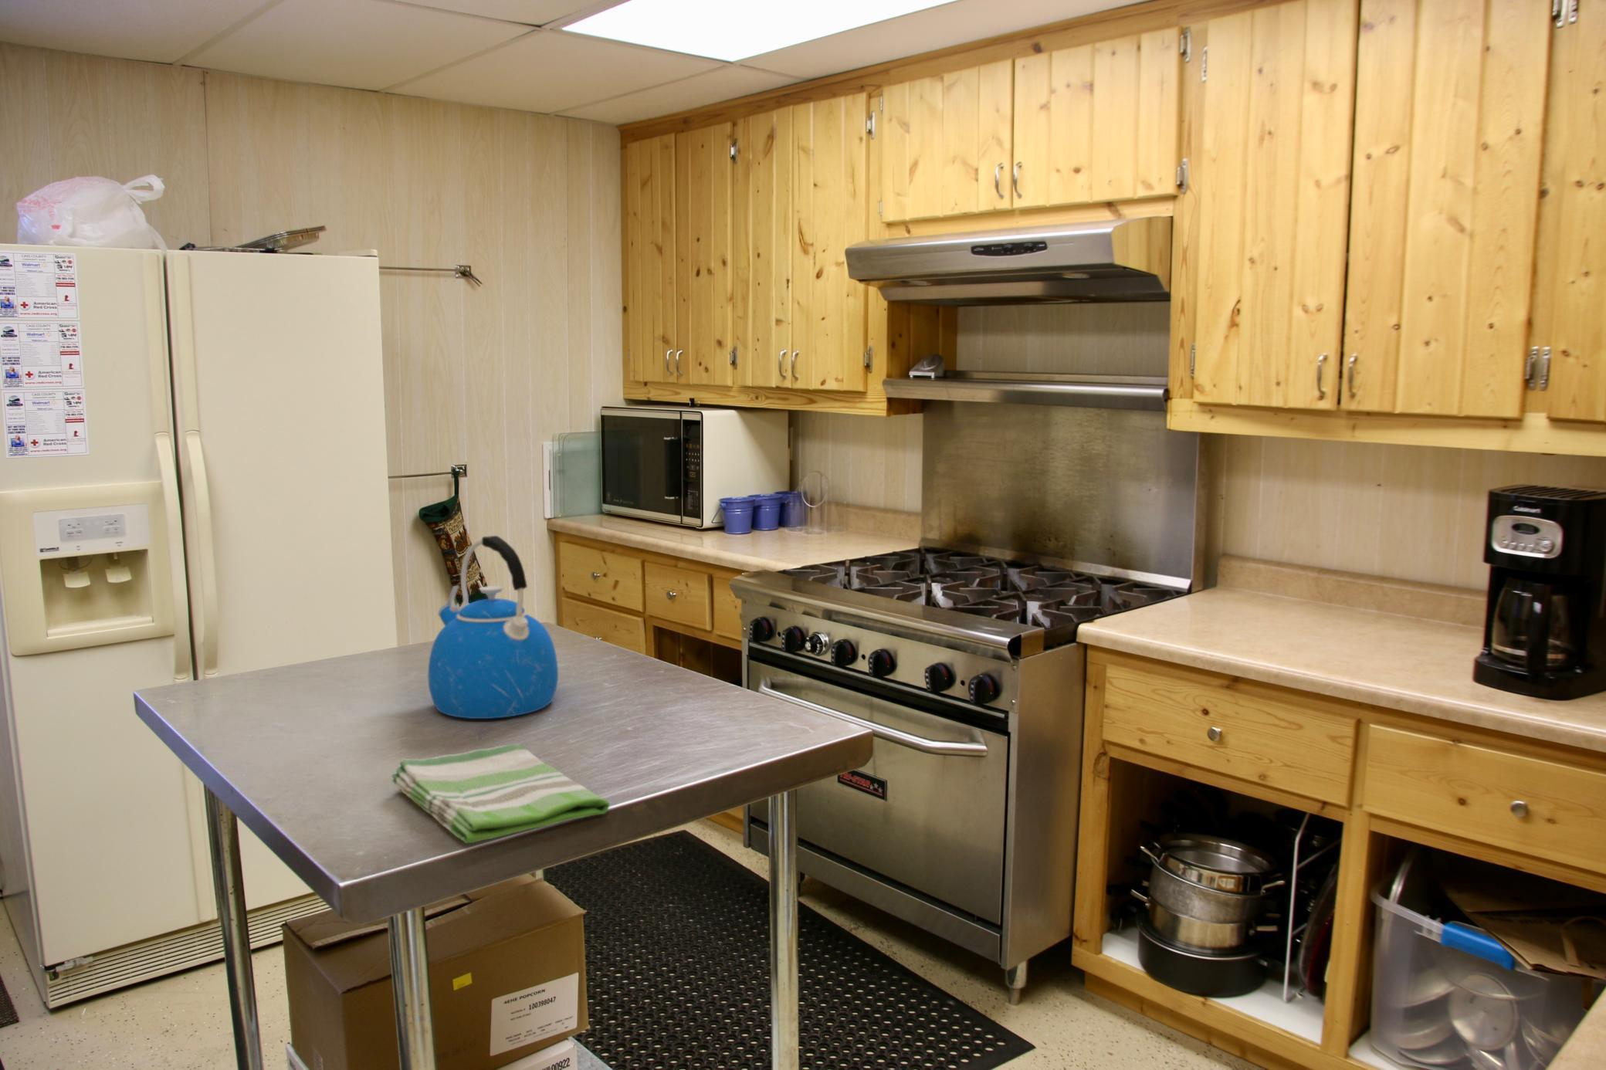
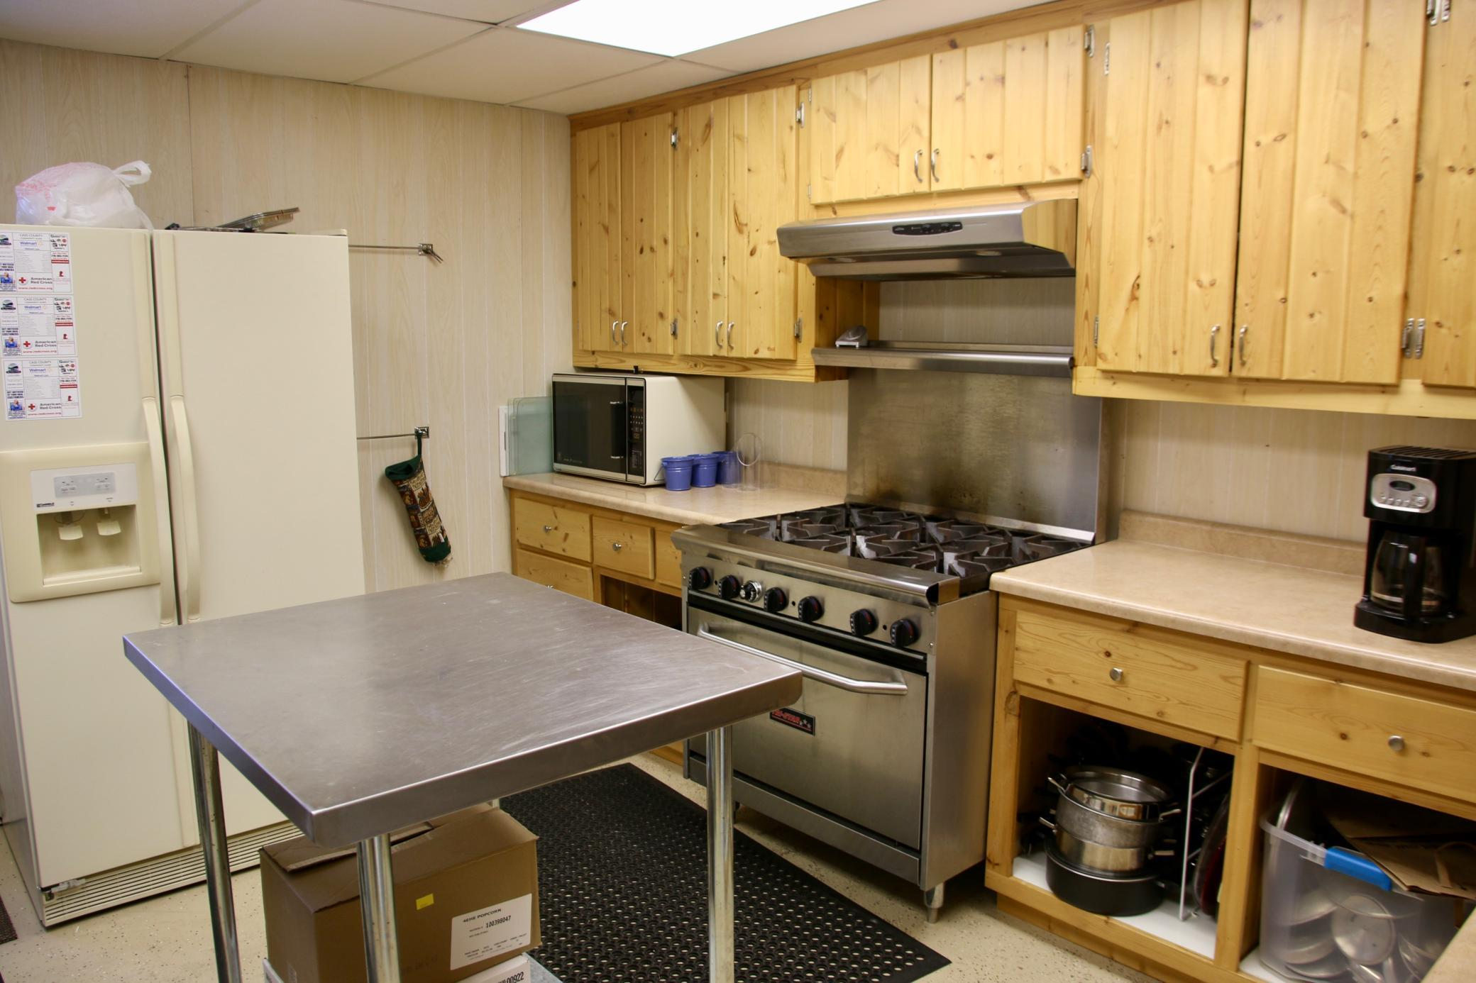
- kettle (484, 619)
- dish towel (498, 786)
